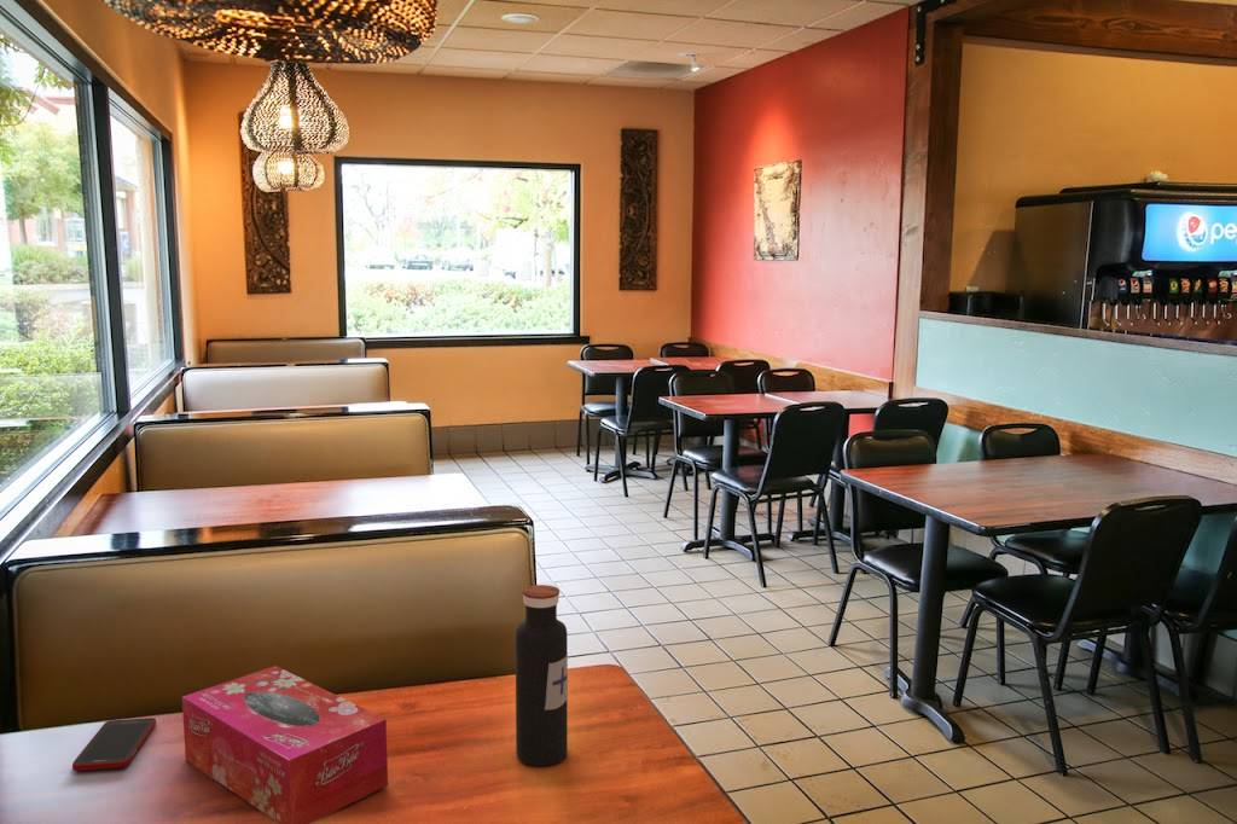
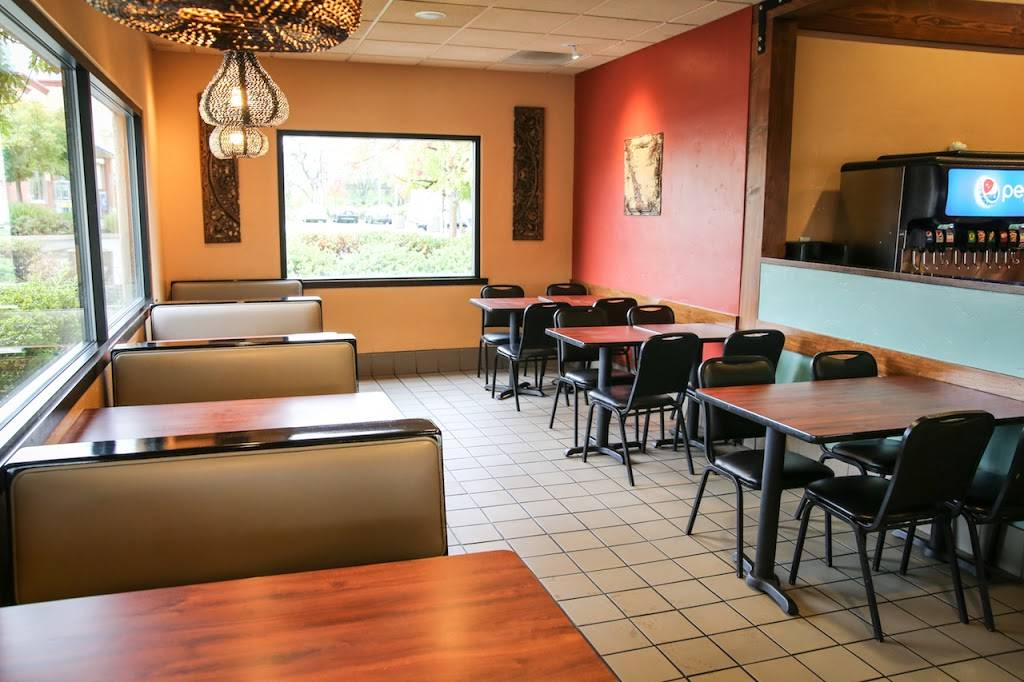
- water bottle (541, 673)
- cell phone (116, 743)
- tissue box (283, 739)
